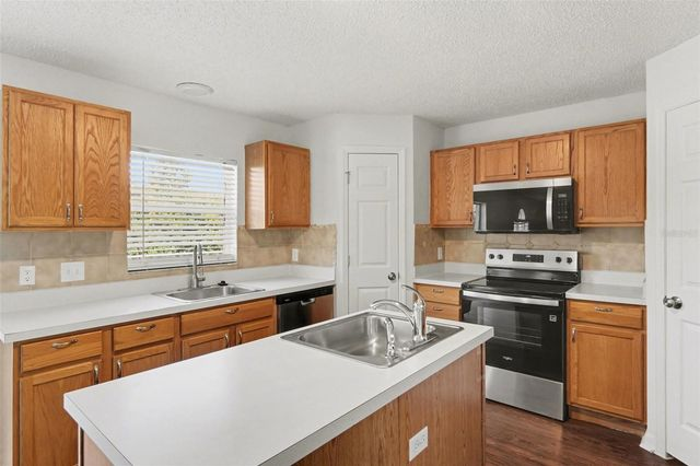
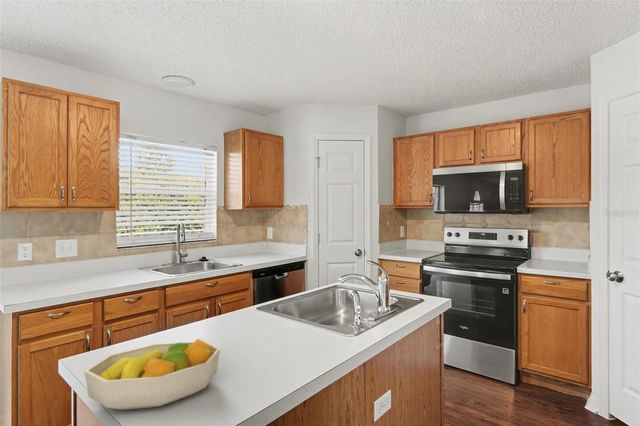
+ fruit bowl (157, 367)
